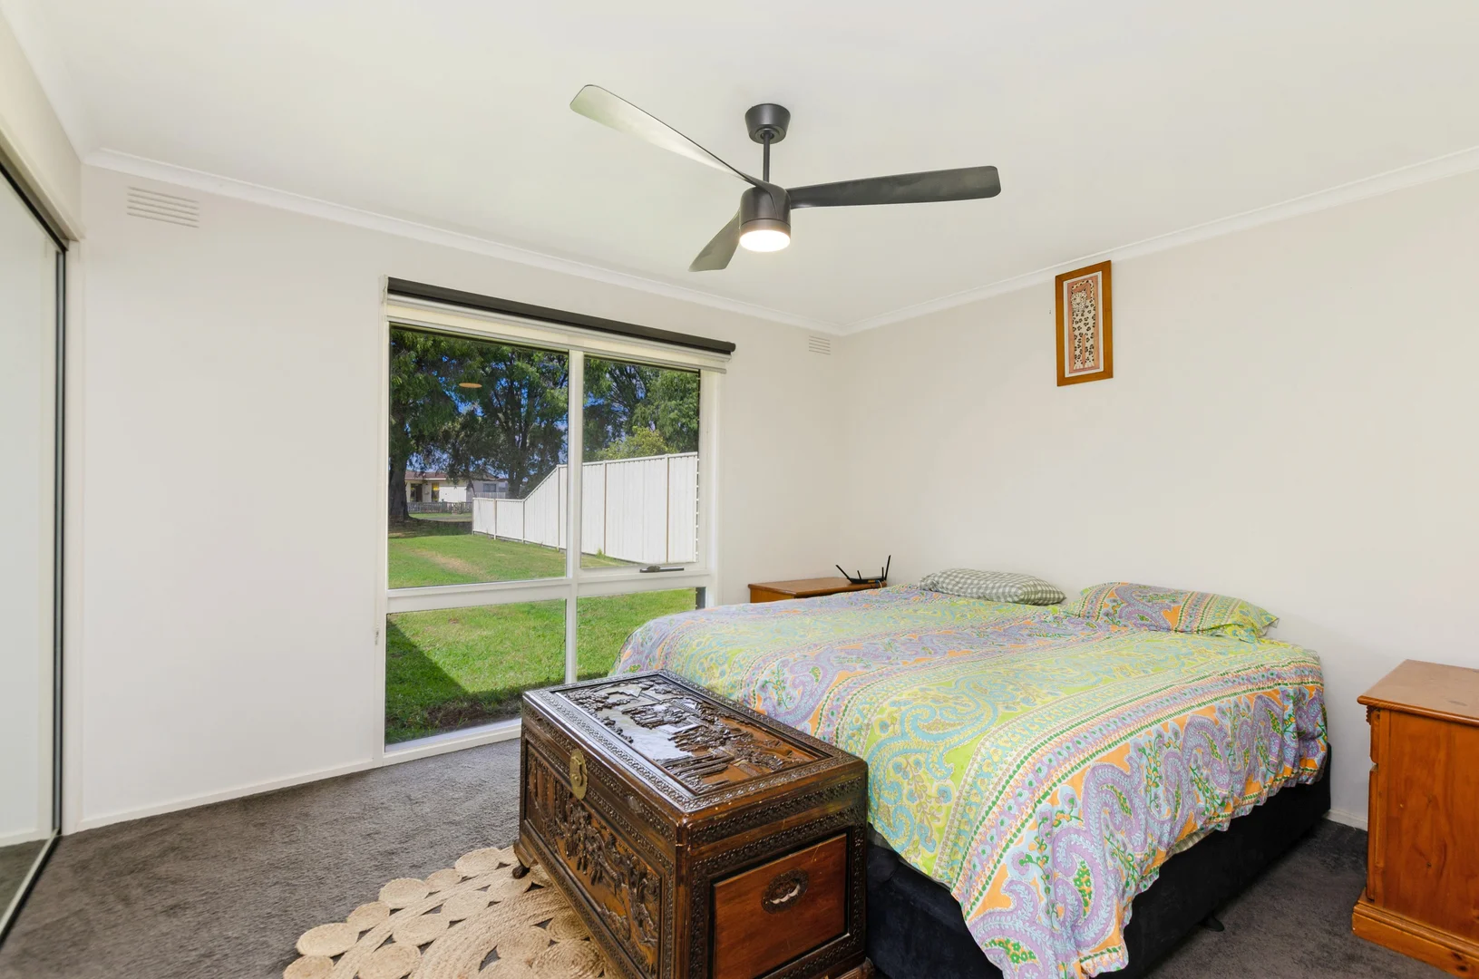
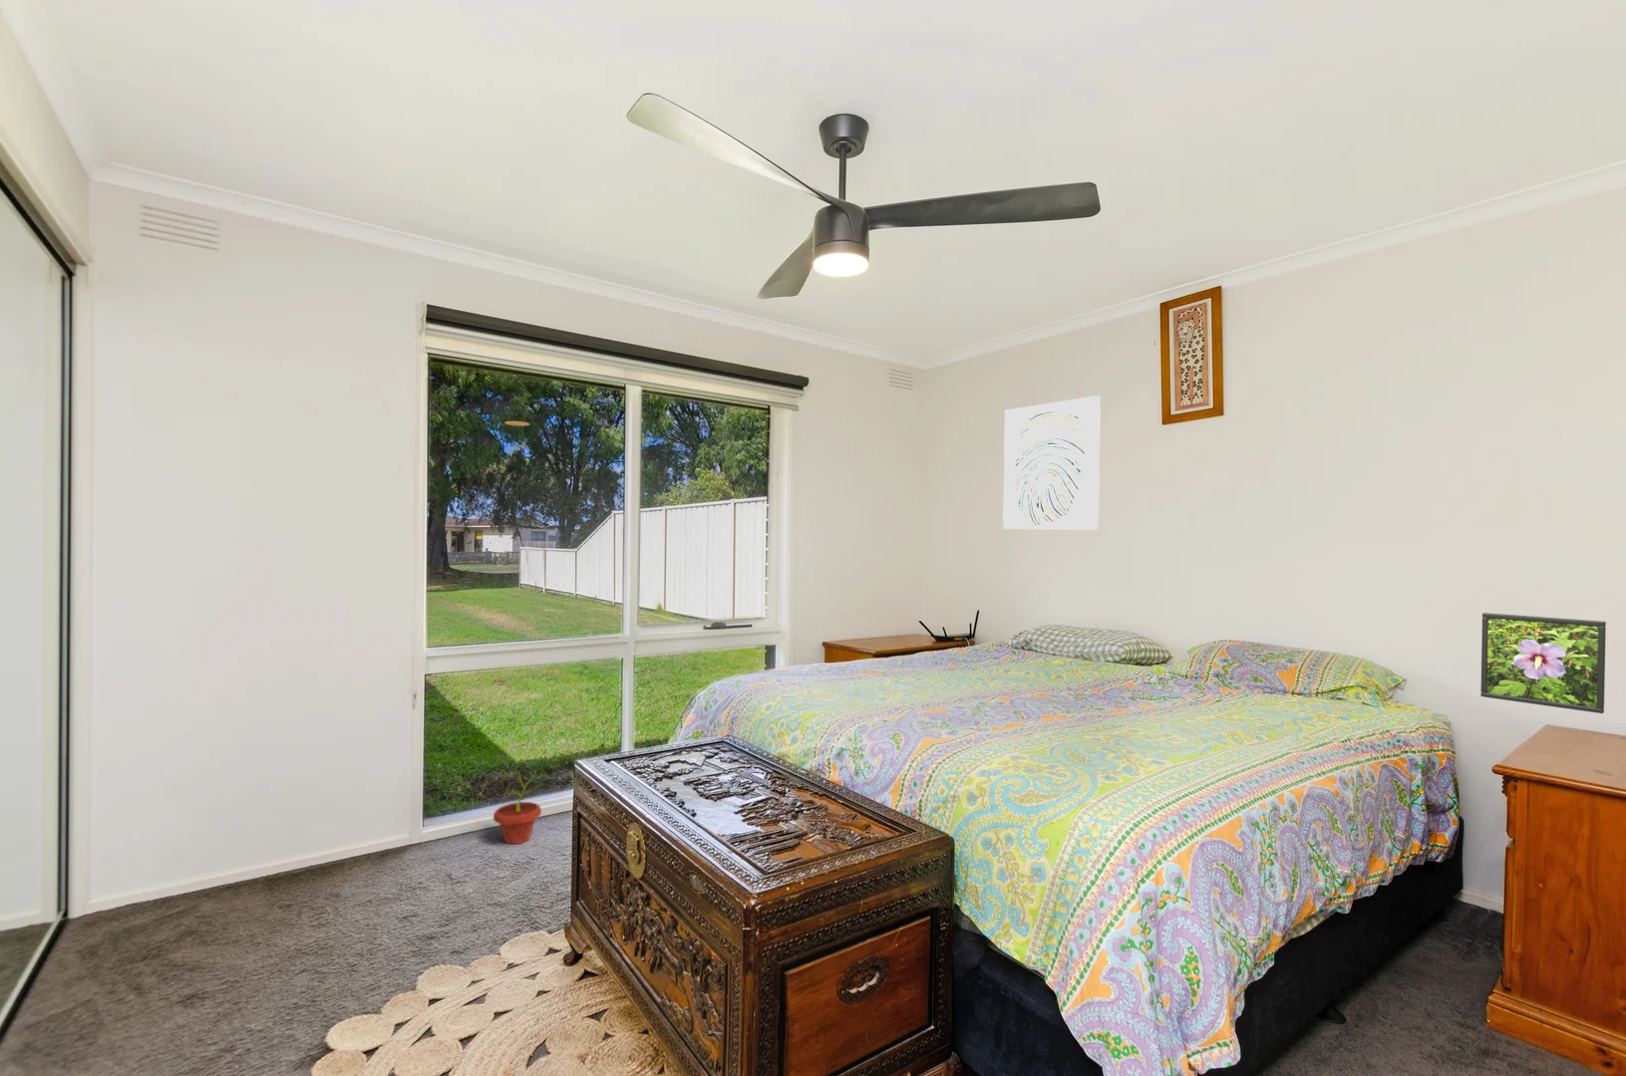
+ wall art (1049, 466)
+ potted plant (519, 805)
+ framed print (1541, 660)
